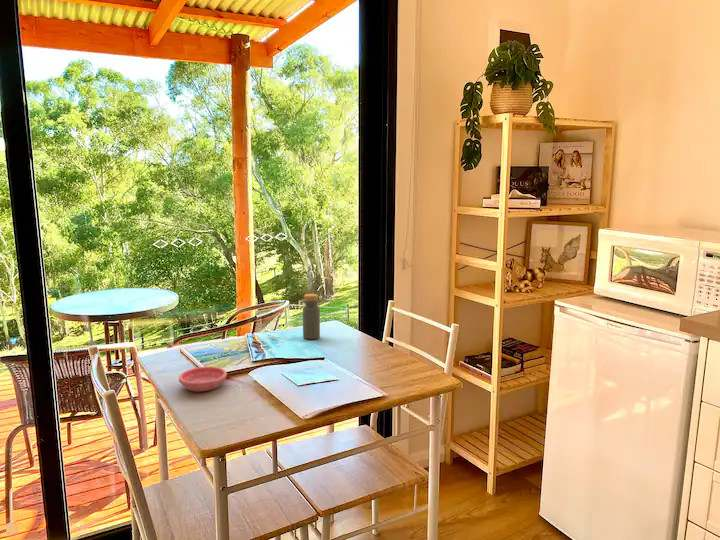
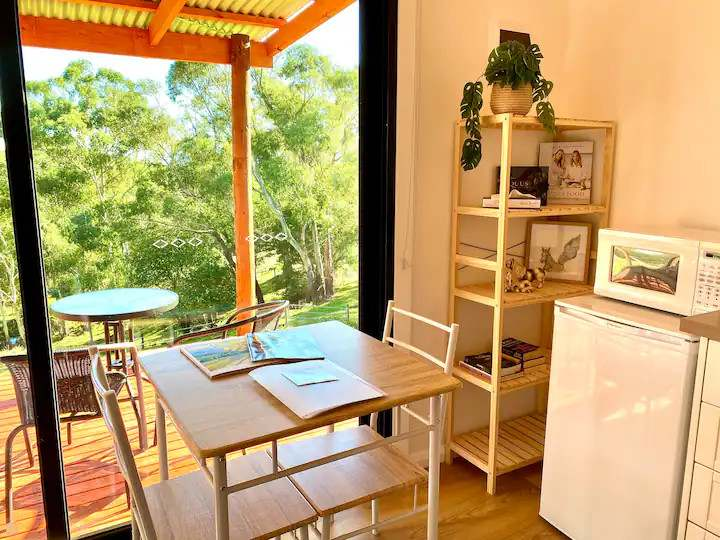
- saucer (203, 379)
- bottle (311, 316)
